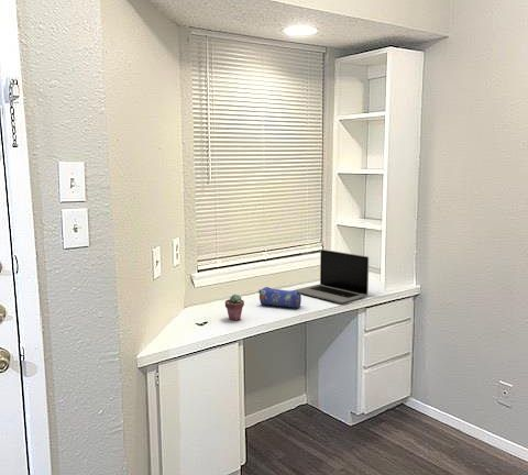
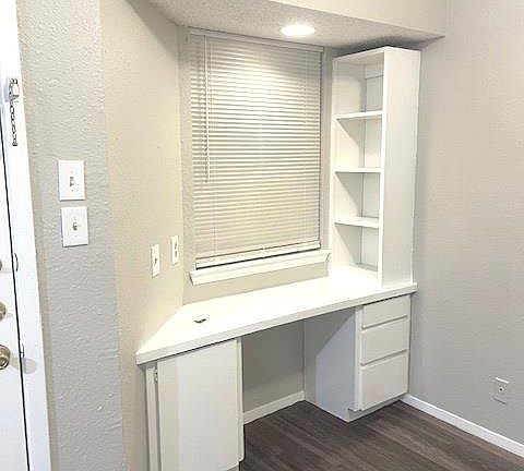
- potted succulent (234, 306)
- pencil case (279, 297)
- laptop (330, 275)
